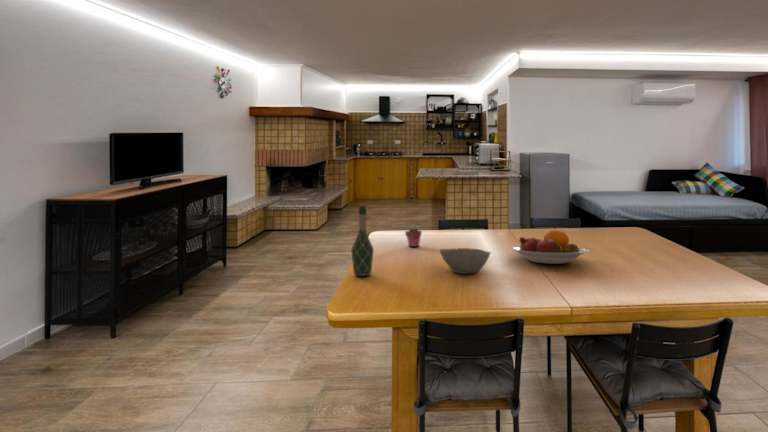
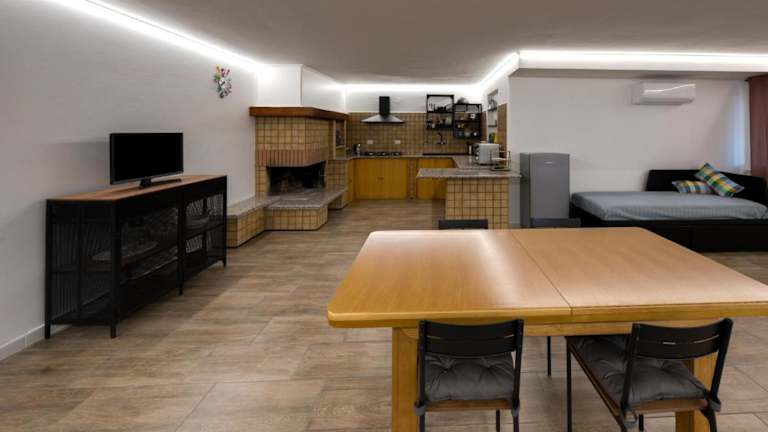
- fruit bowl (548, 245)
- wine bottle (362, 240)
- potted succulent (413, 235)
- bowl (464, 260)
